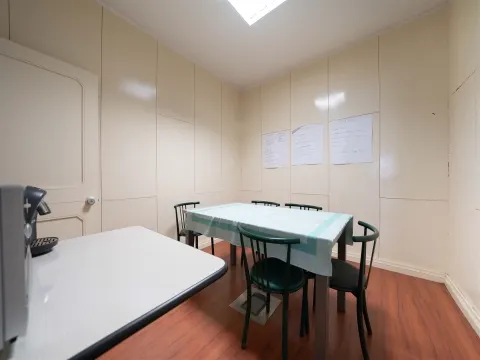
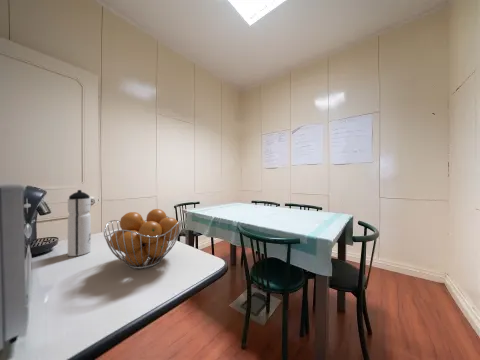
+ water bottle (79, 221)
+ fruit basket (145, 236)
